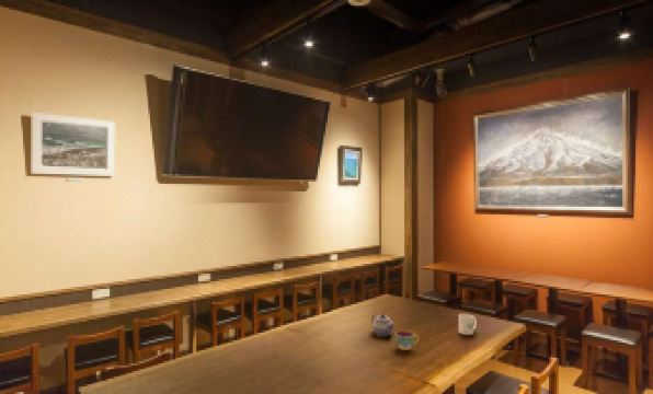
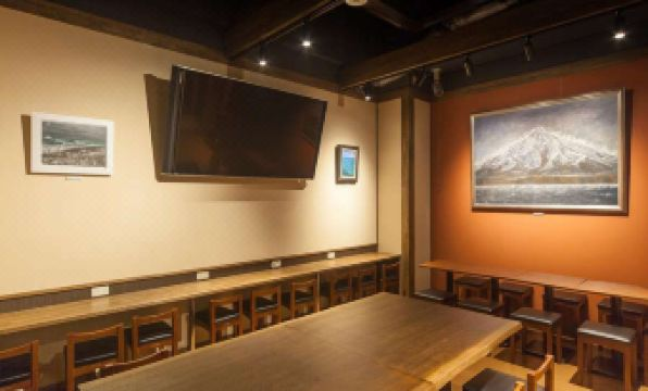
- teacup (405, 340)
- teapot (382, 324)
- mug (468, 323)
